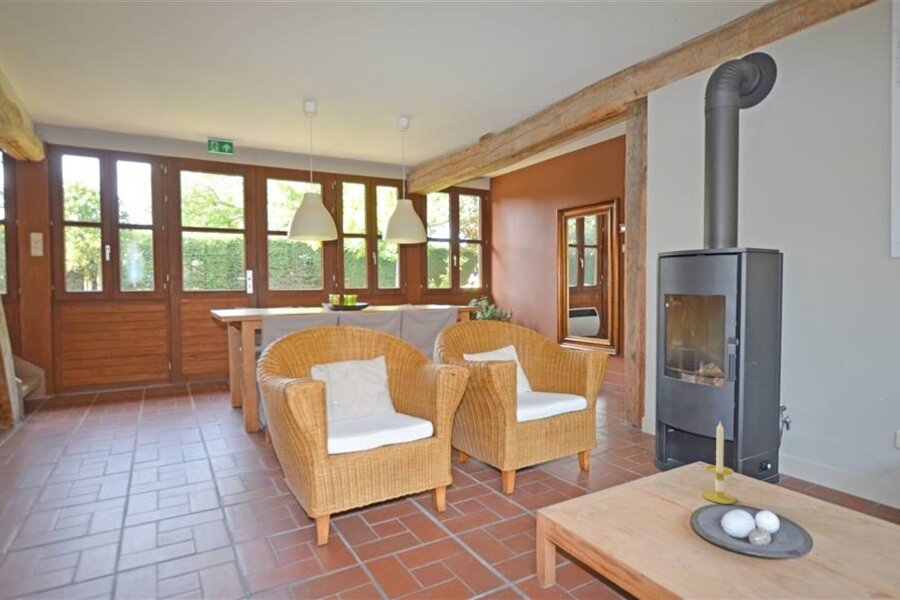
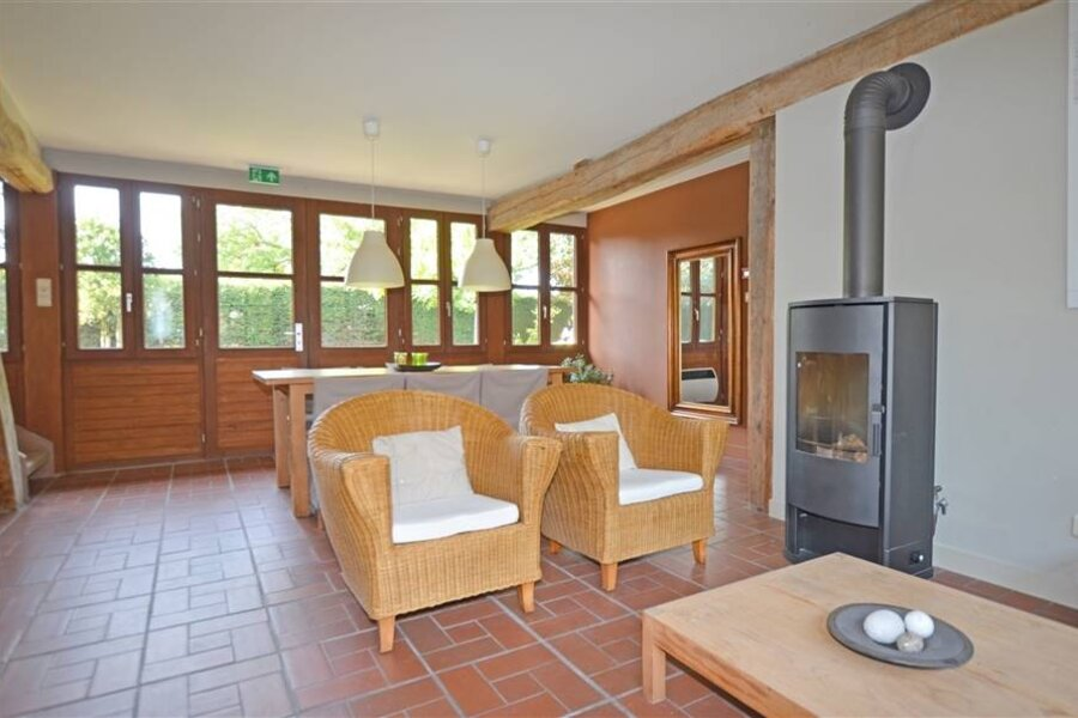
- candle (719, 459)
